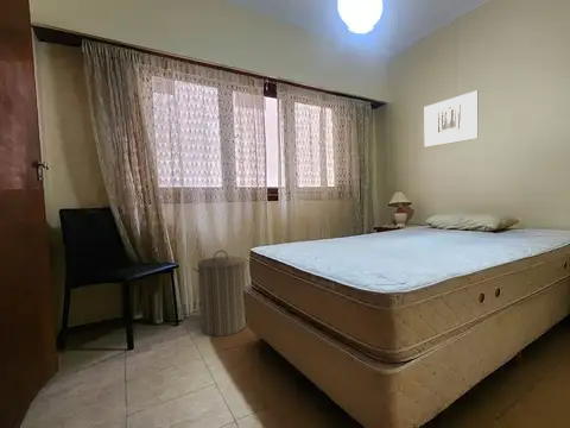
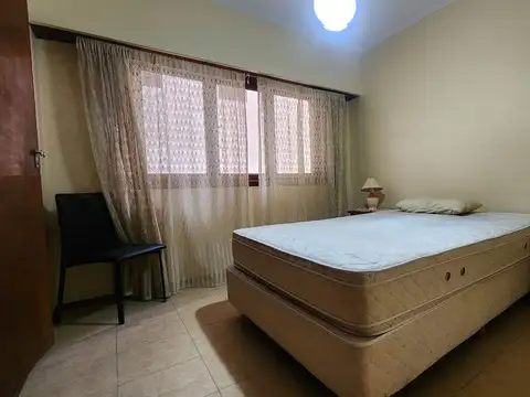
- wall art (448, 121)
- laundry hamper (222, 288)
